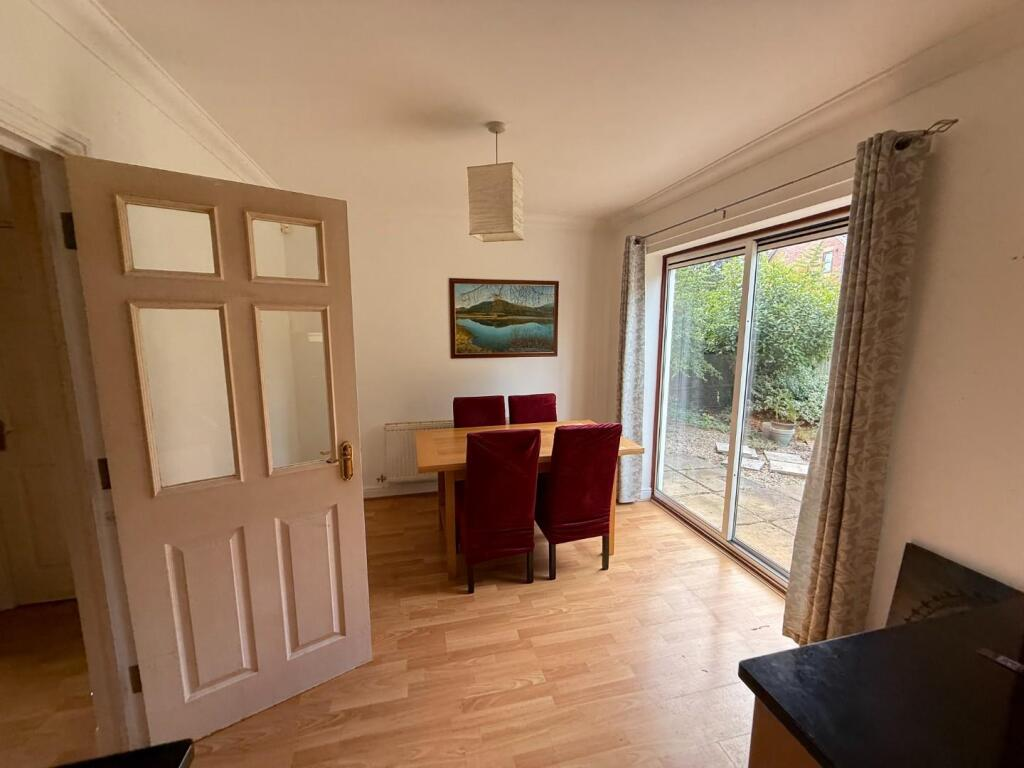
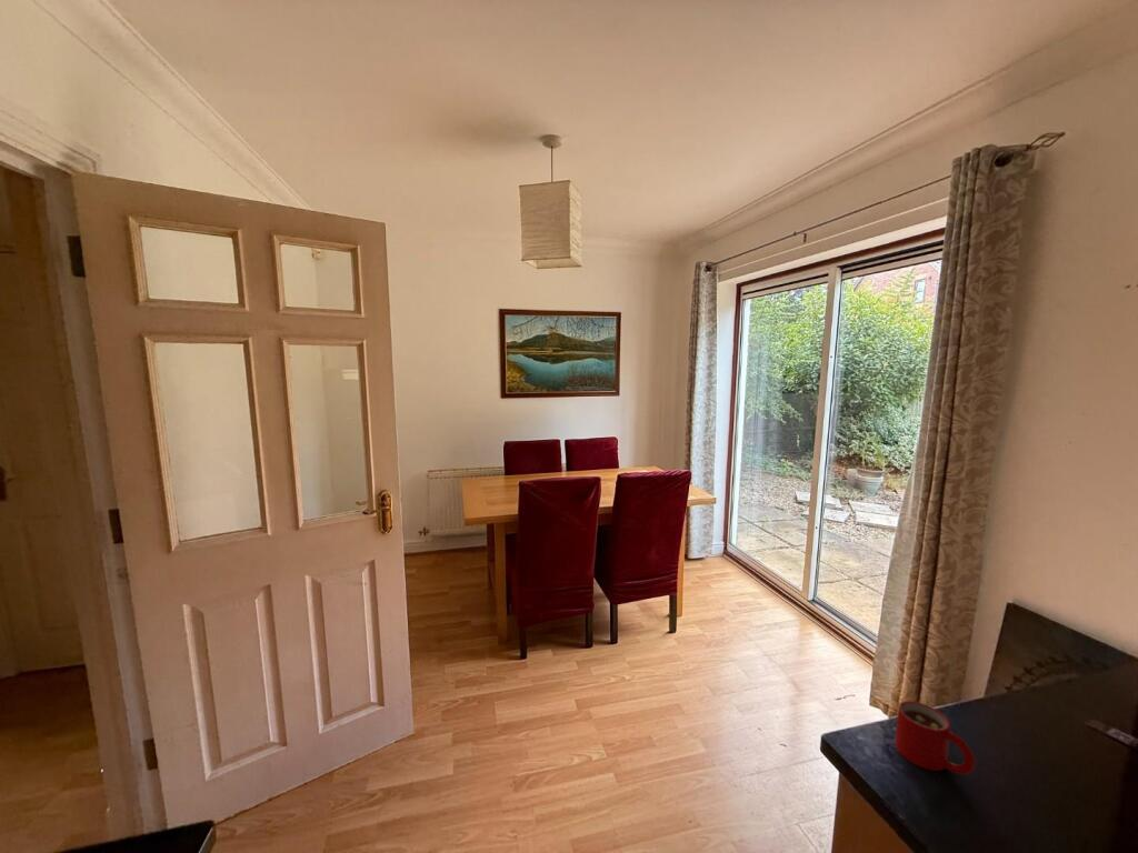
+ mug (935, 741)
